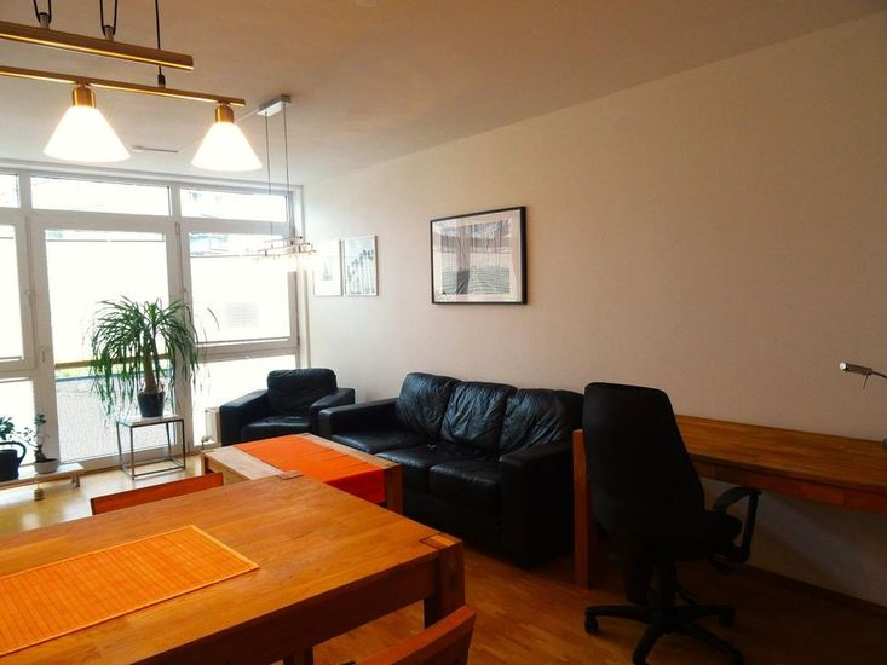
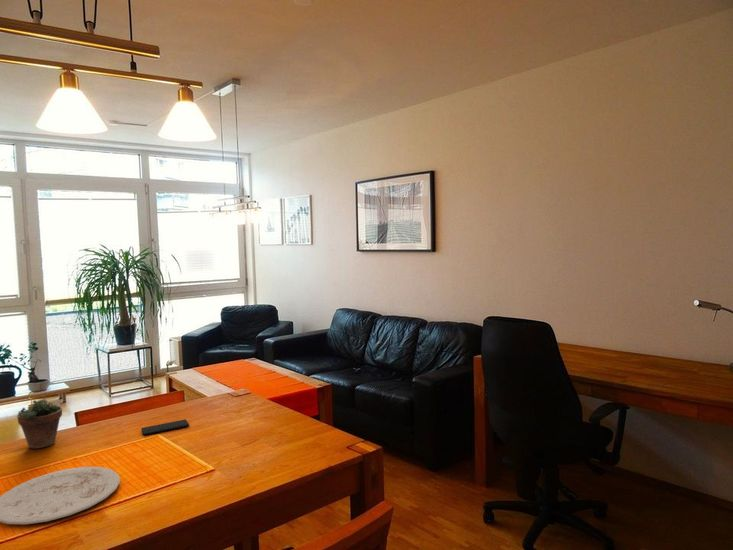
+ smartphone (165, 427)
+ succulent plant (40, 414)
+ plate (59, 493)
